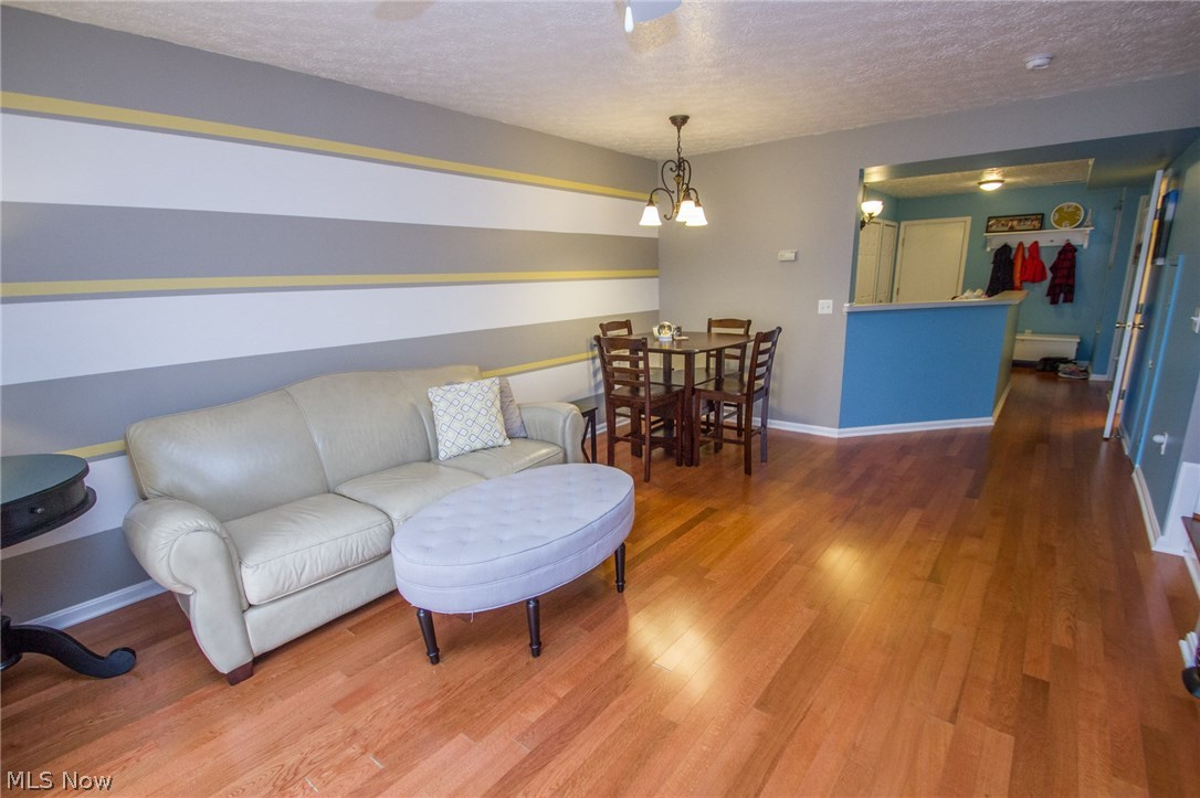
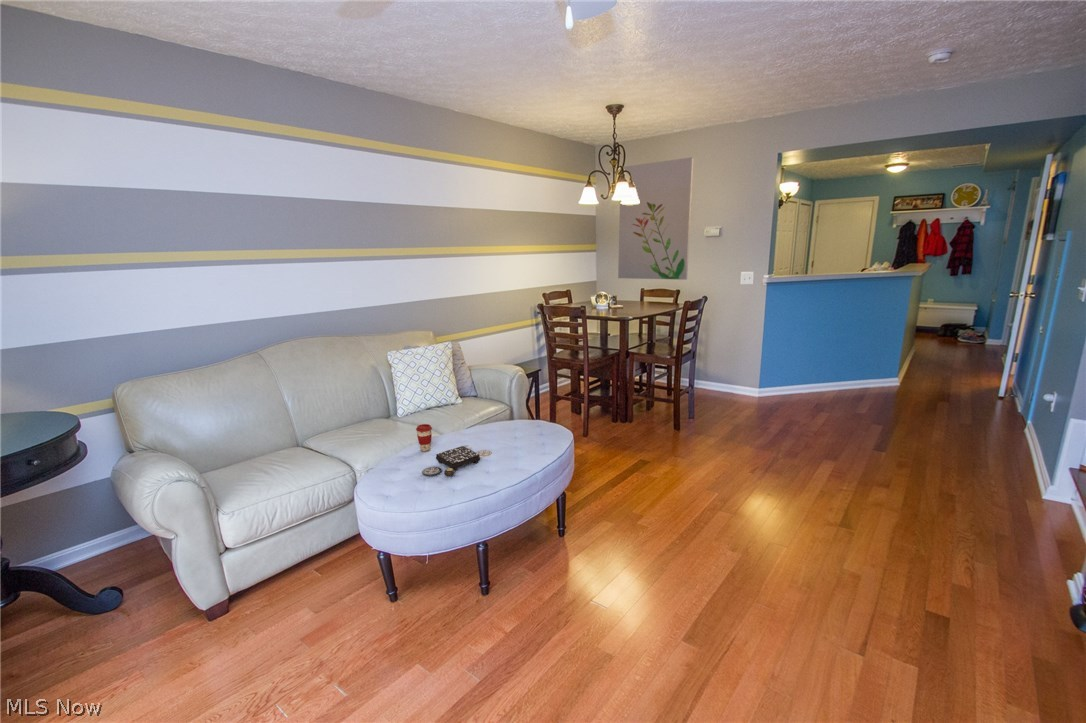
+ wall art (653, 222)
+ board game (458, 458)
+ coffee cup (424, 437)
